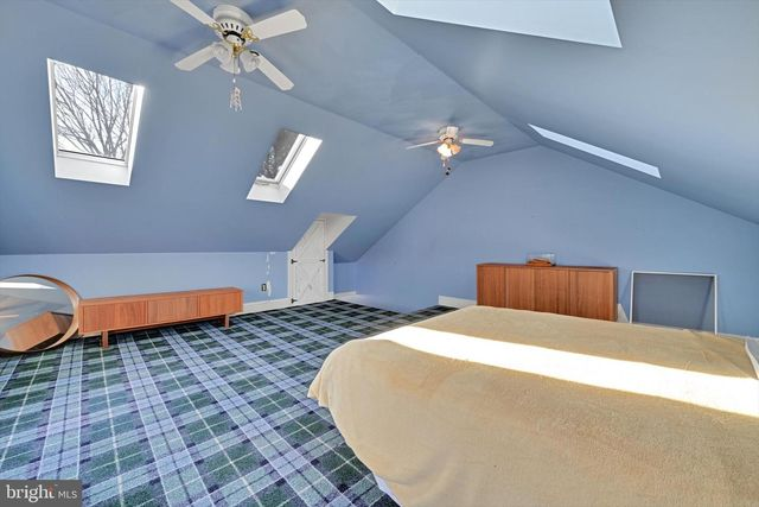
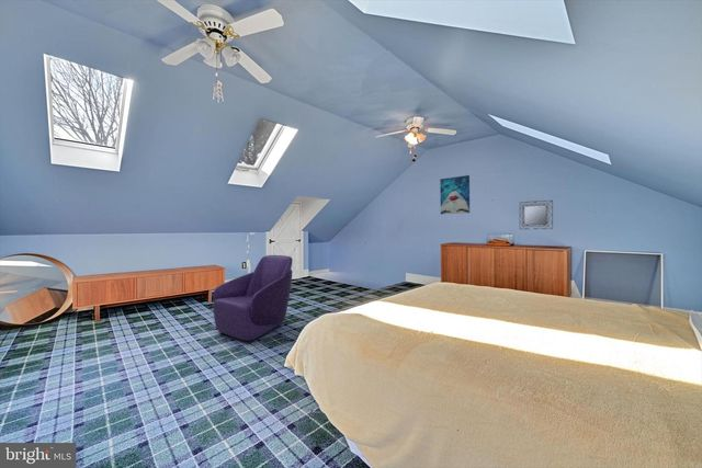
+ wall art (454, 195)
+ home mirror (535, 215)
+ armchair (258, 293)
